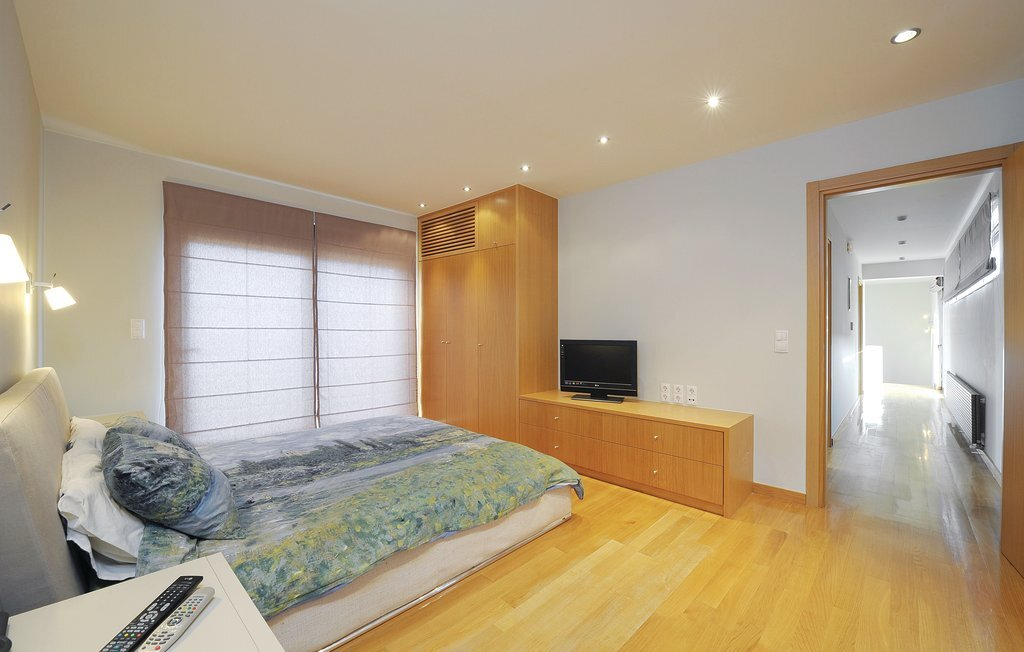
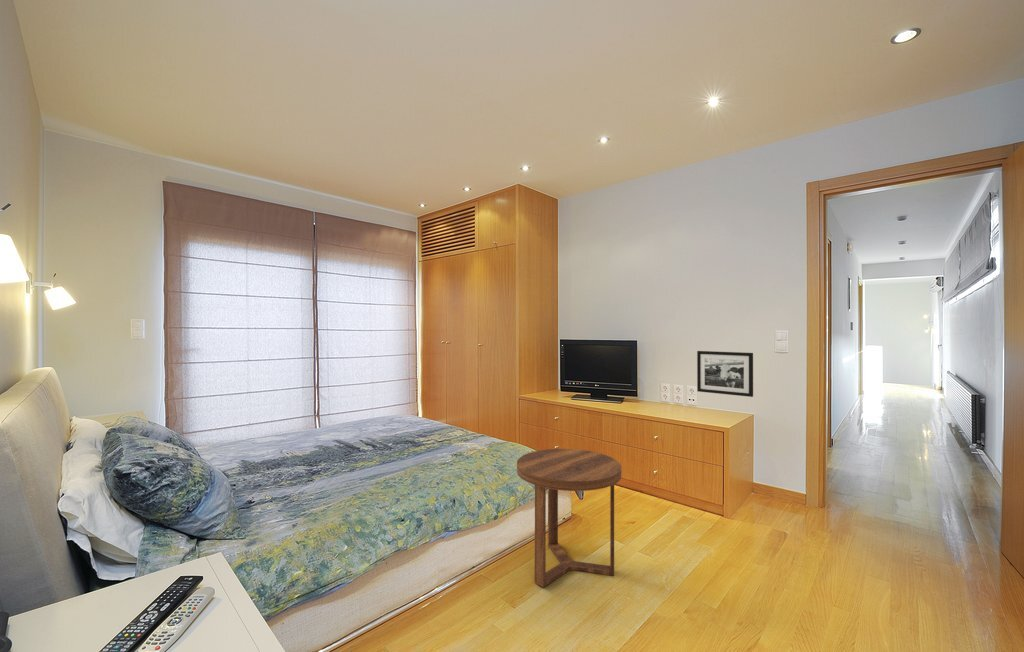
+ side table (557, 514)
+ picture frame (724, 372)
